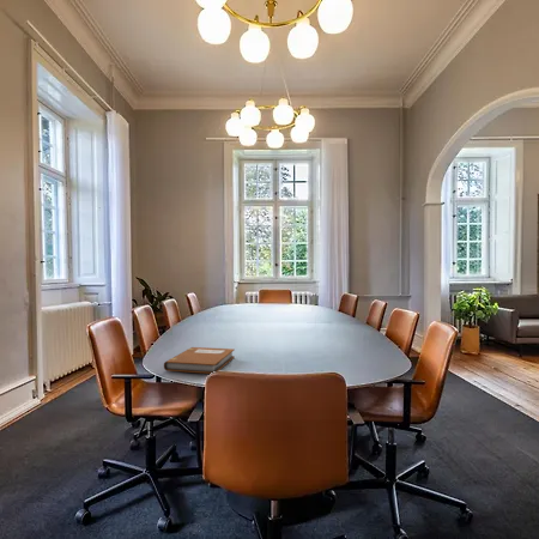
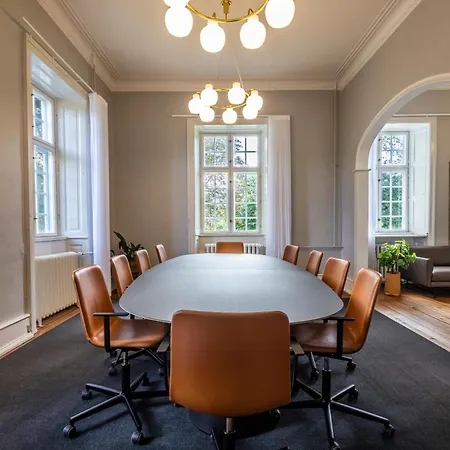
- notebook (201, 358)
